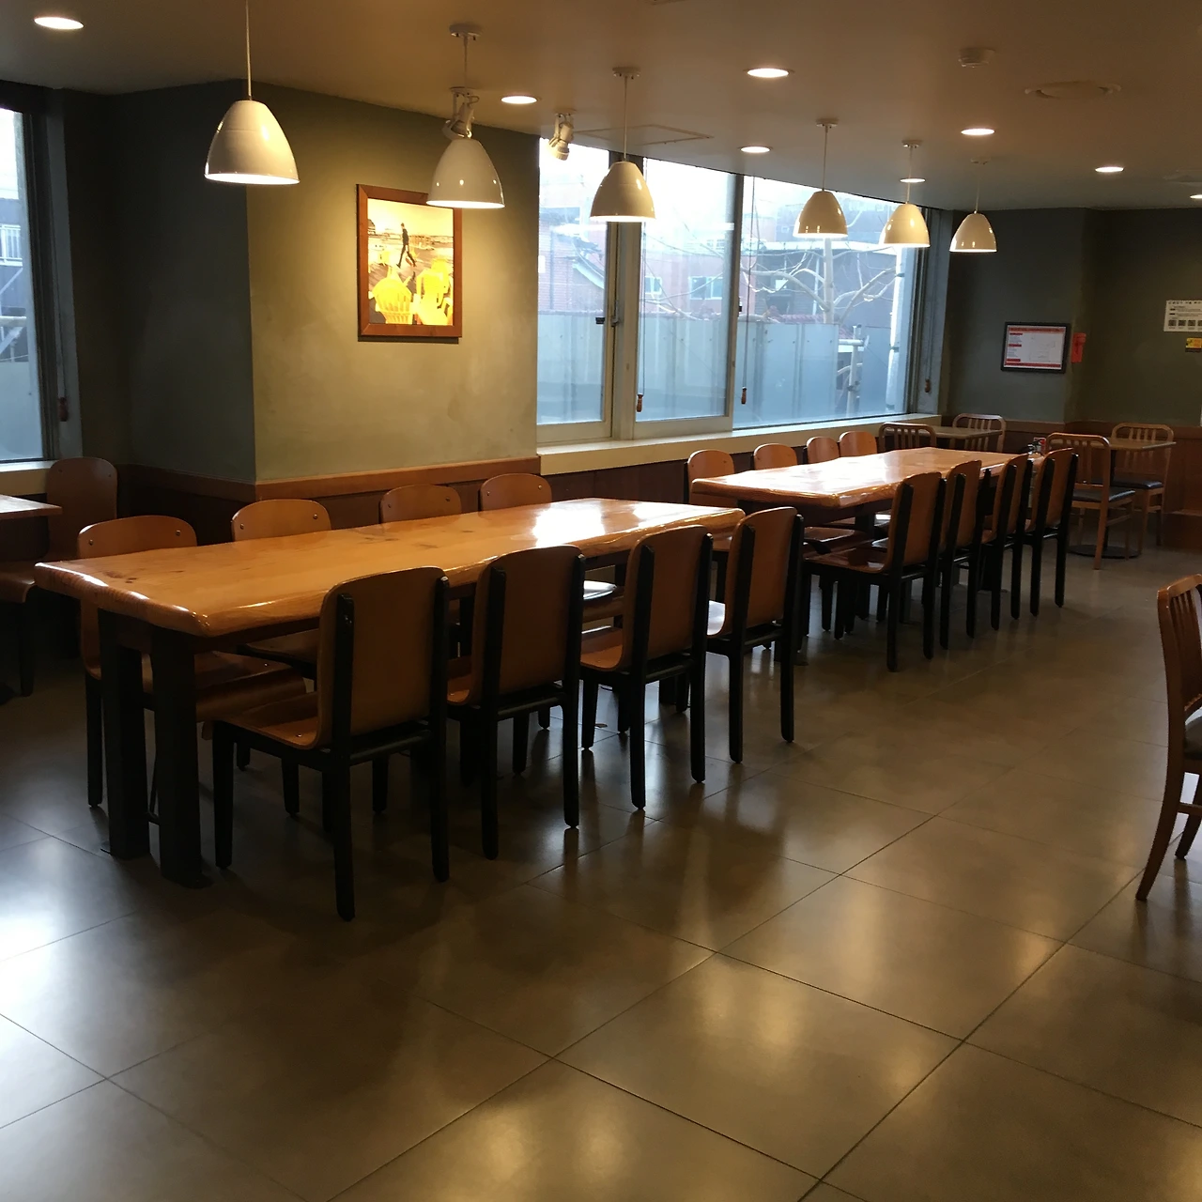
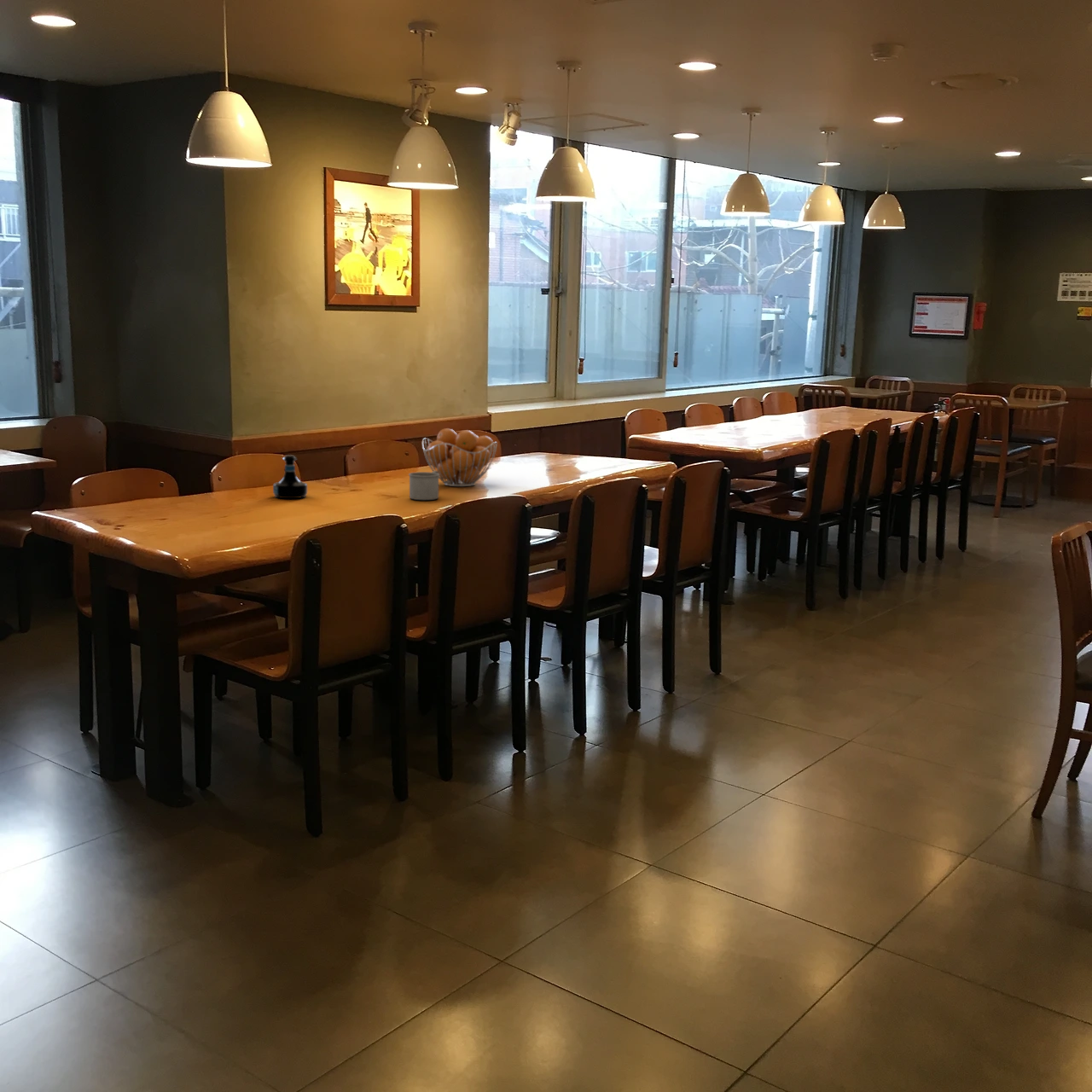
+ mug (425, 485)
+ fruit basket (459, 456)
+ tequila bottle (289, 476)
